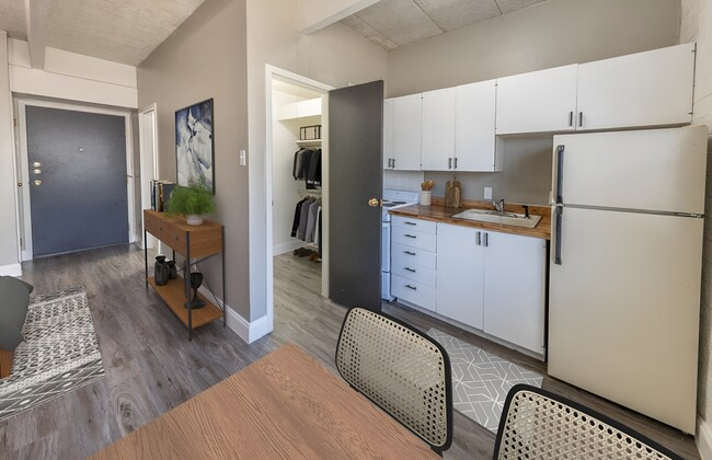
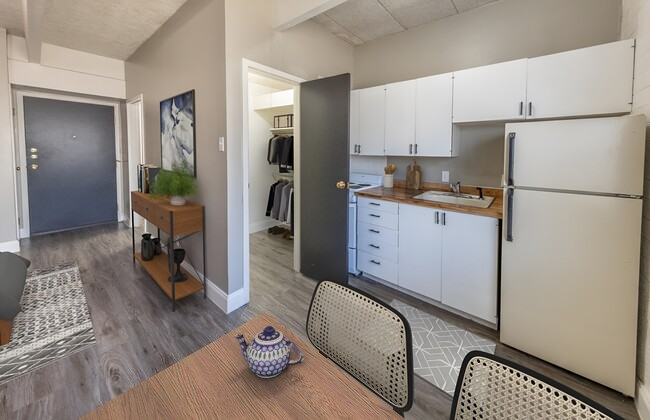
+ teapot (268, 348)
